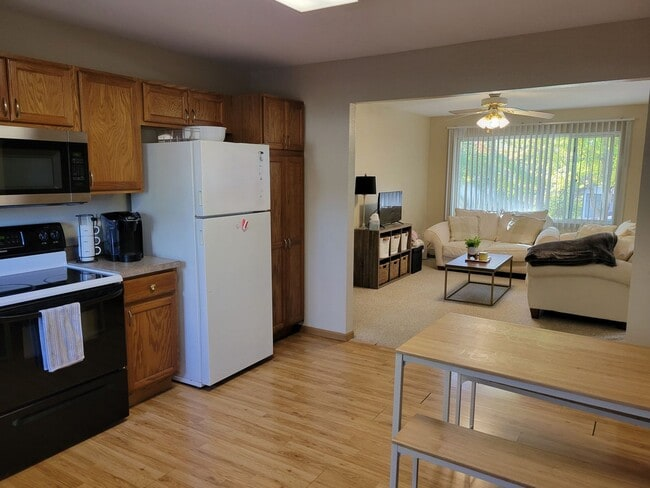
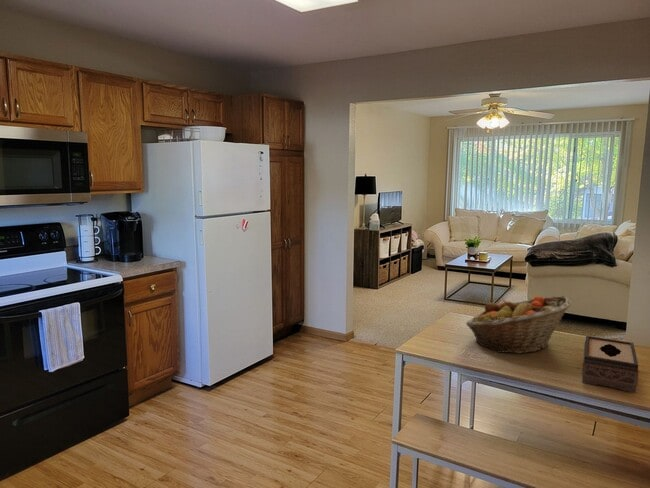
+ fruit basket (518, 319)
+ tissue box (608, 362)
